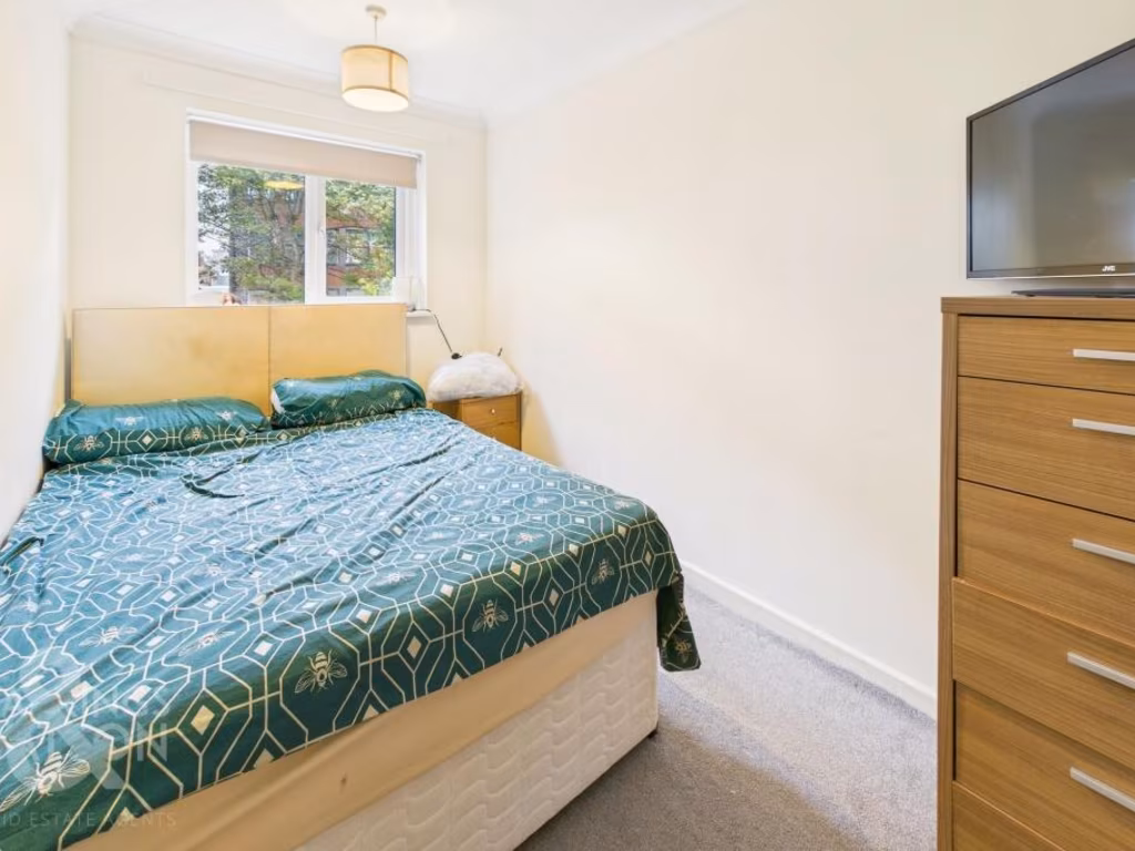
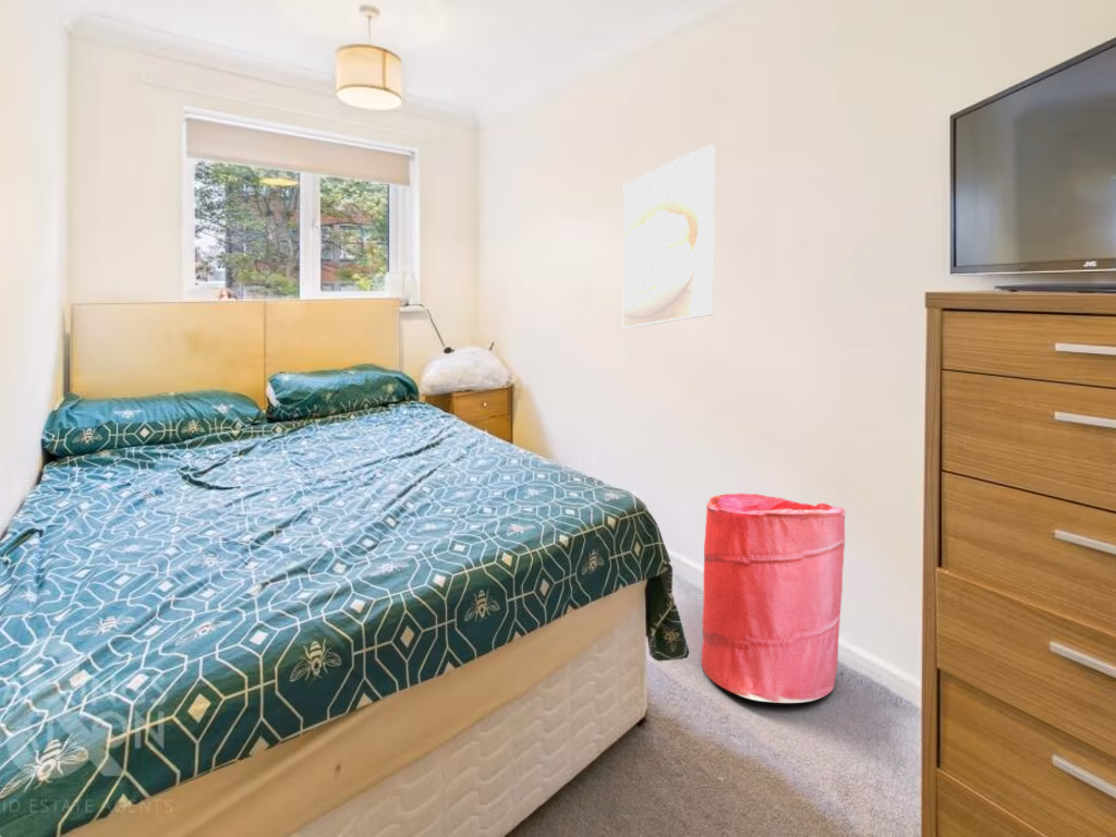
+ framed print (665, 244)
+ laundry hamper (771, 584)
